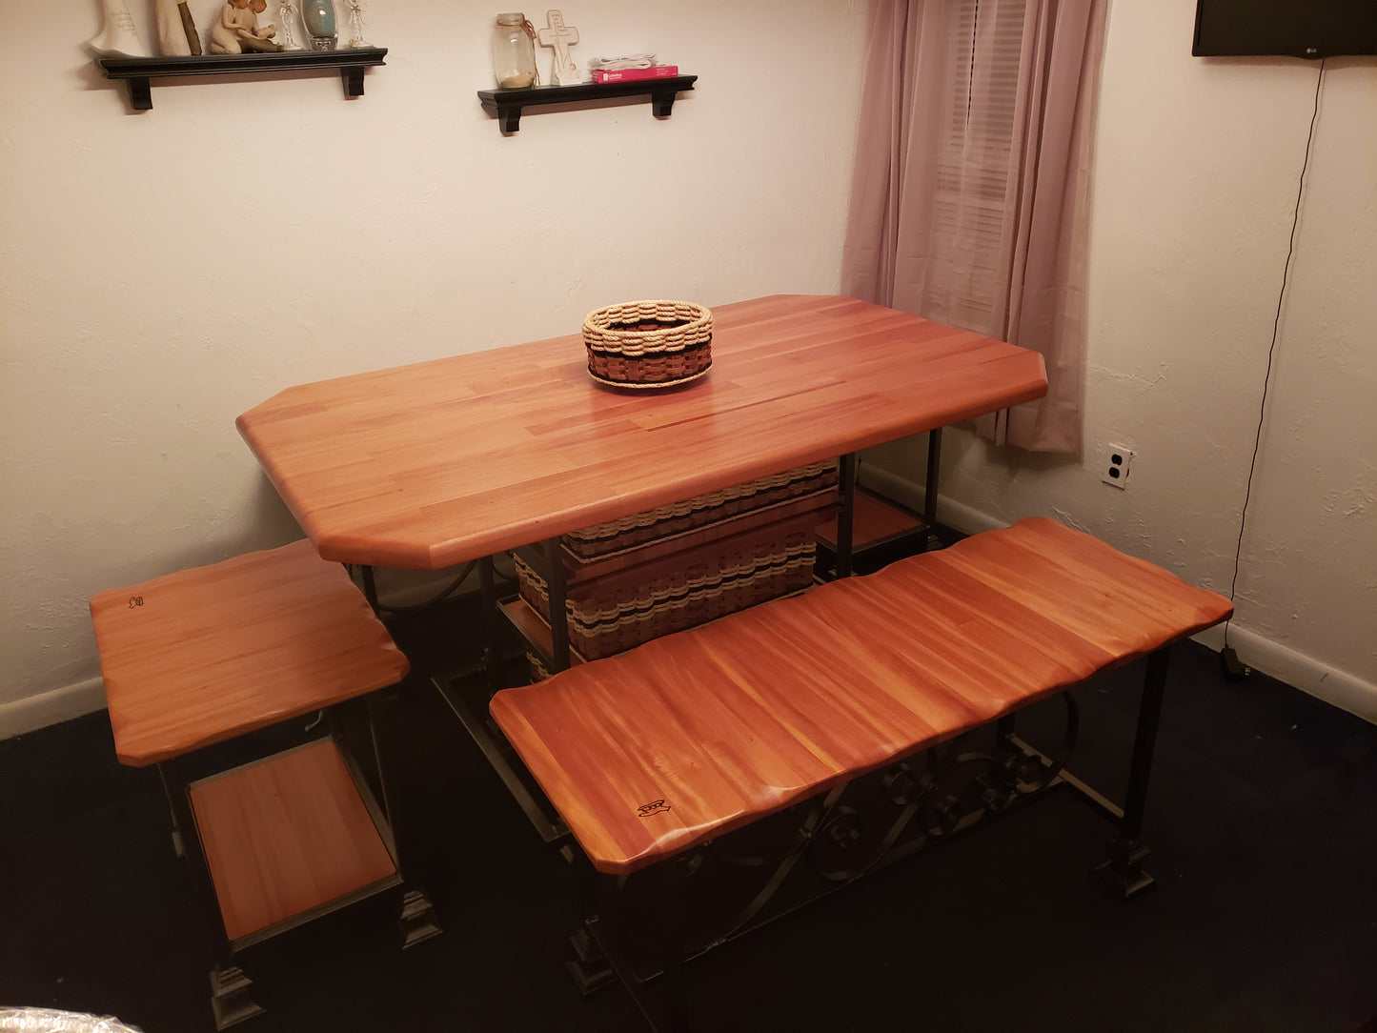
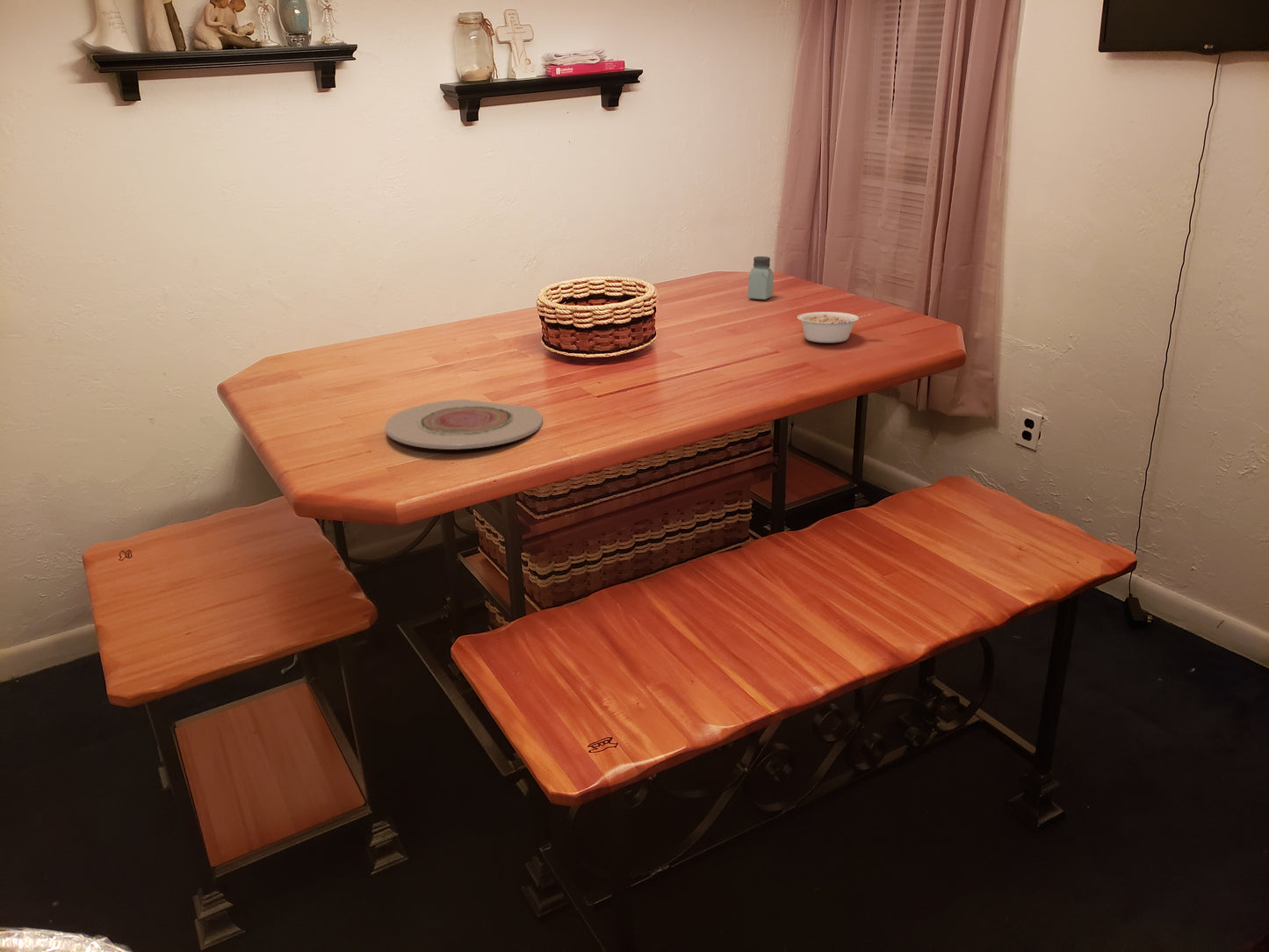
+ plate (465, 421)
+ legume (829, 325)
+ saltshaker (761, 278)
